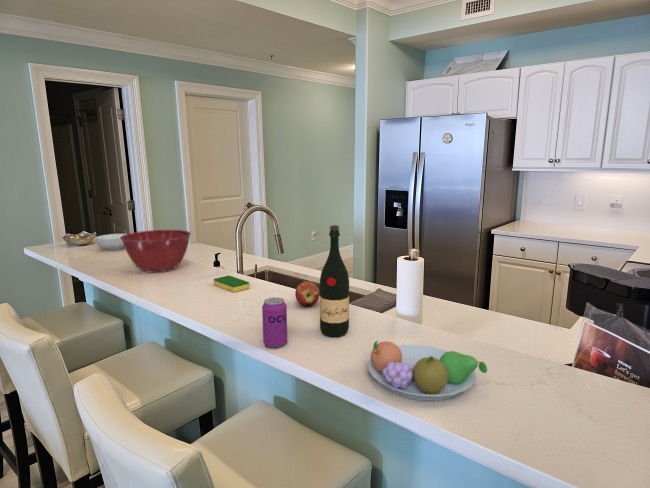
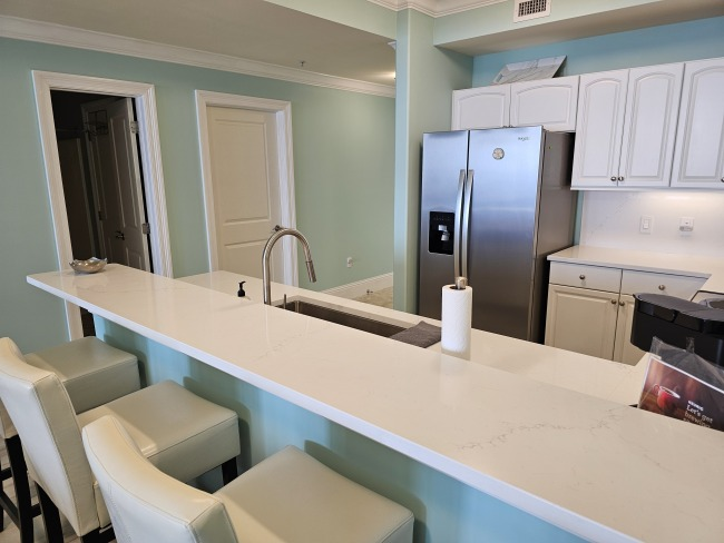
- wine bottle (334, 280)
- apple (307, 293)
- fruit bowl (424, 359)
- dish sponge (231, 283)
- cereal bowl (113, 242)
- mixing bowl (158, 251)
- beverage can (274, 322)
